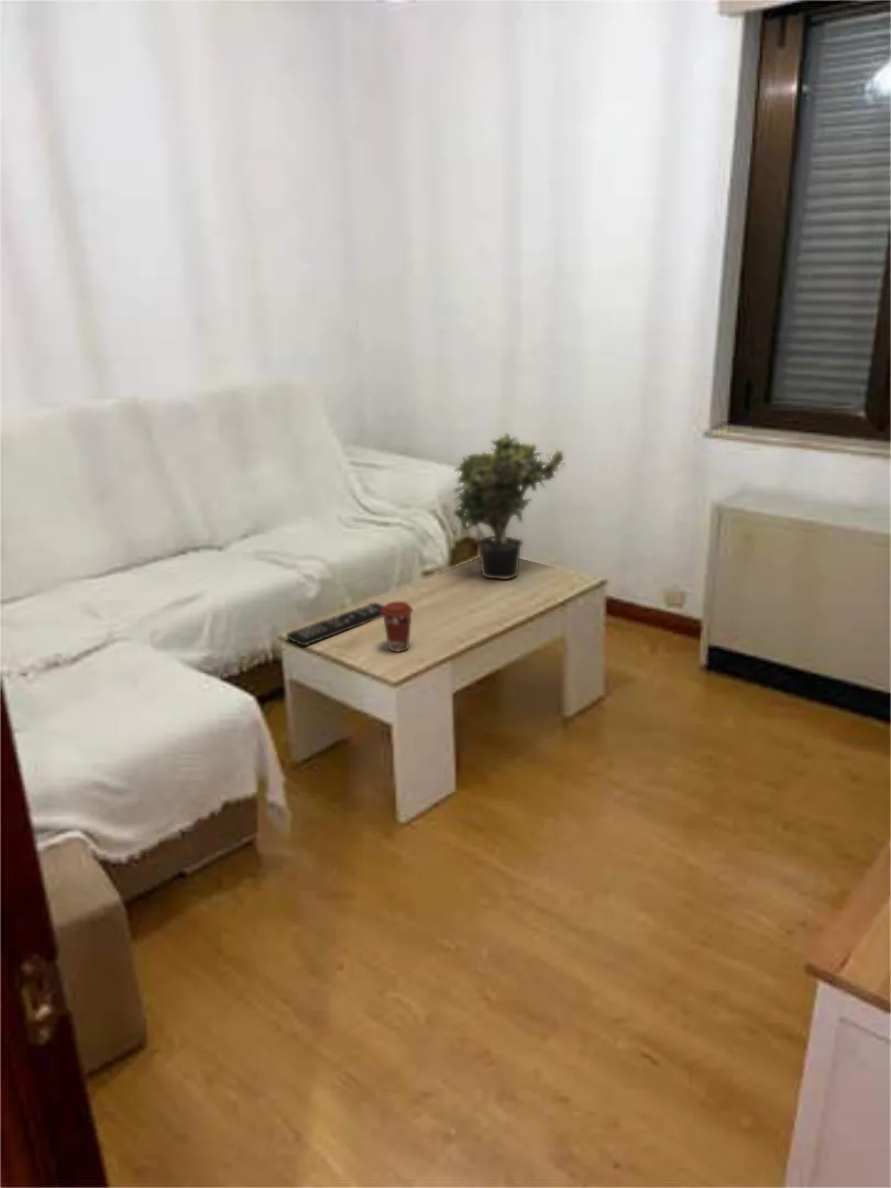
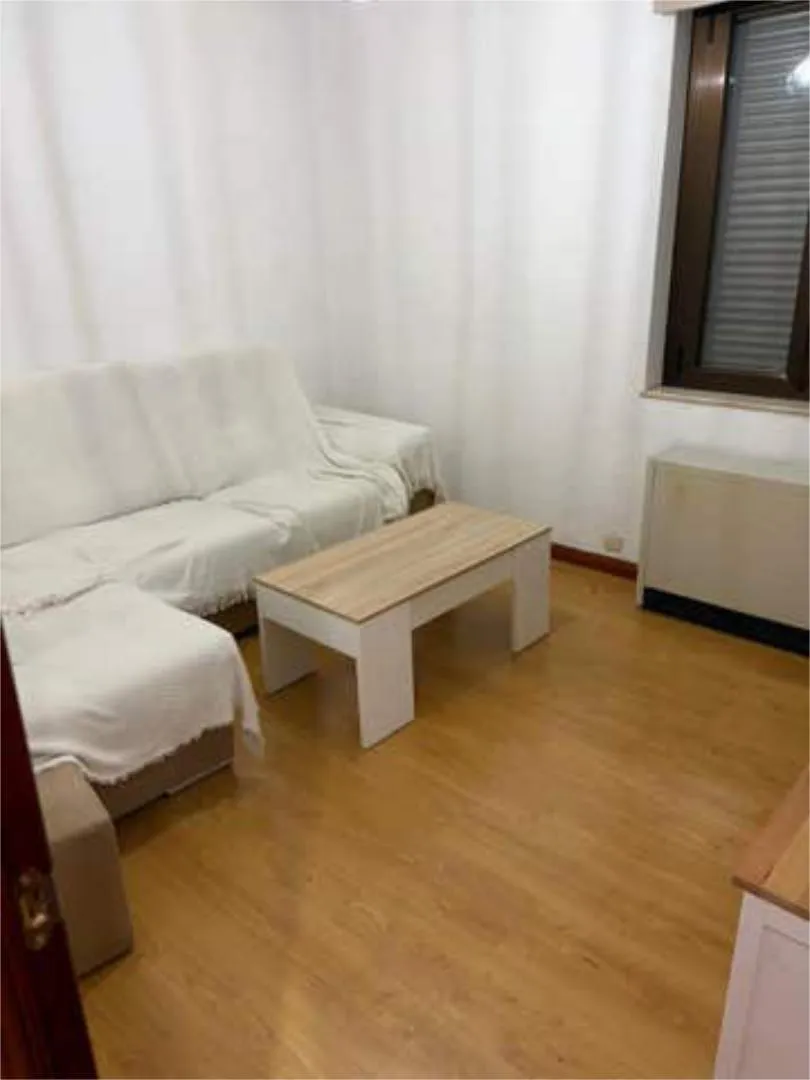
- remote control (341, 622)
- potted plant (507, 505)
- coffee cup (397, 626)
